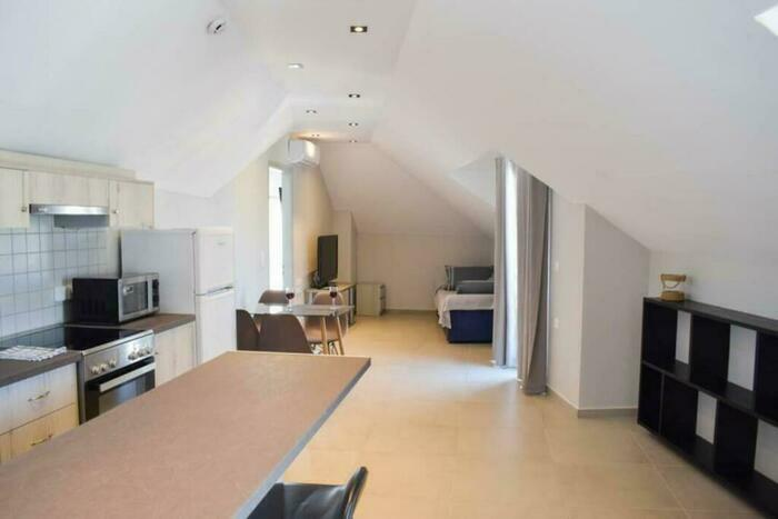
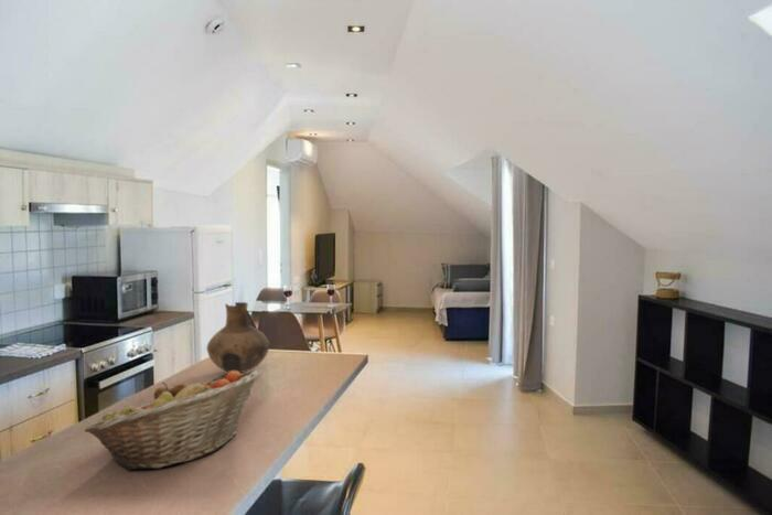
+ fruit basket (182, 410)
+ vase (238, 337)
